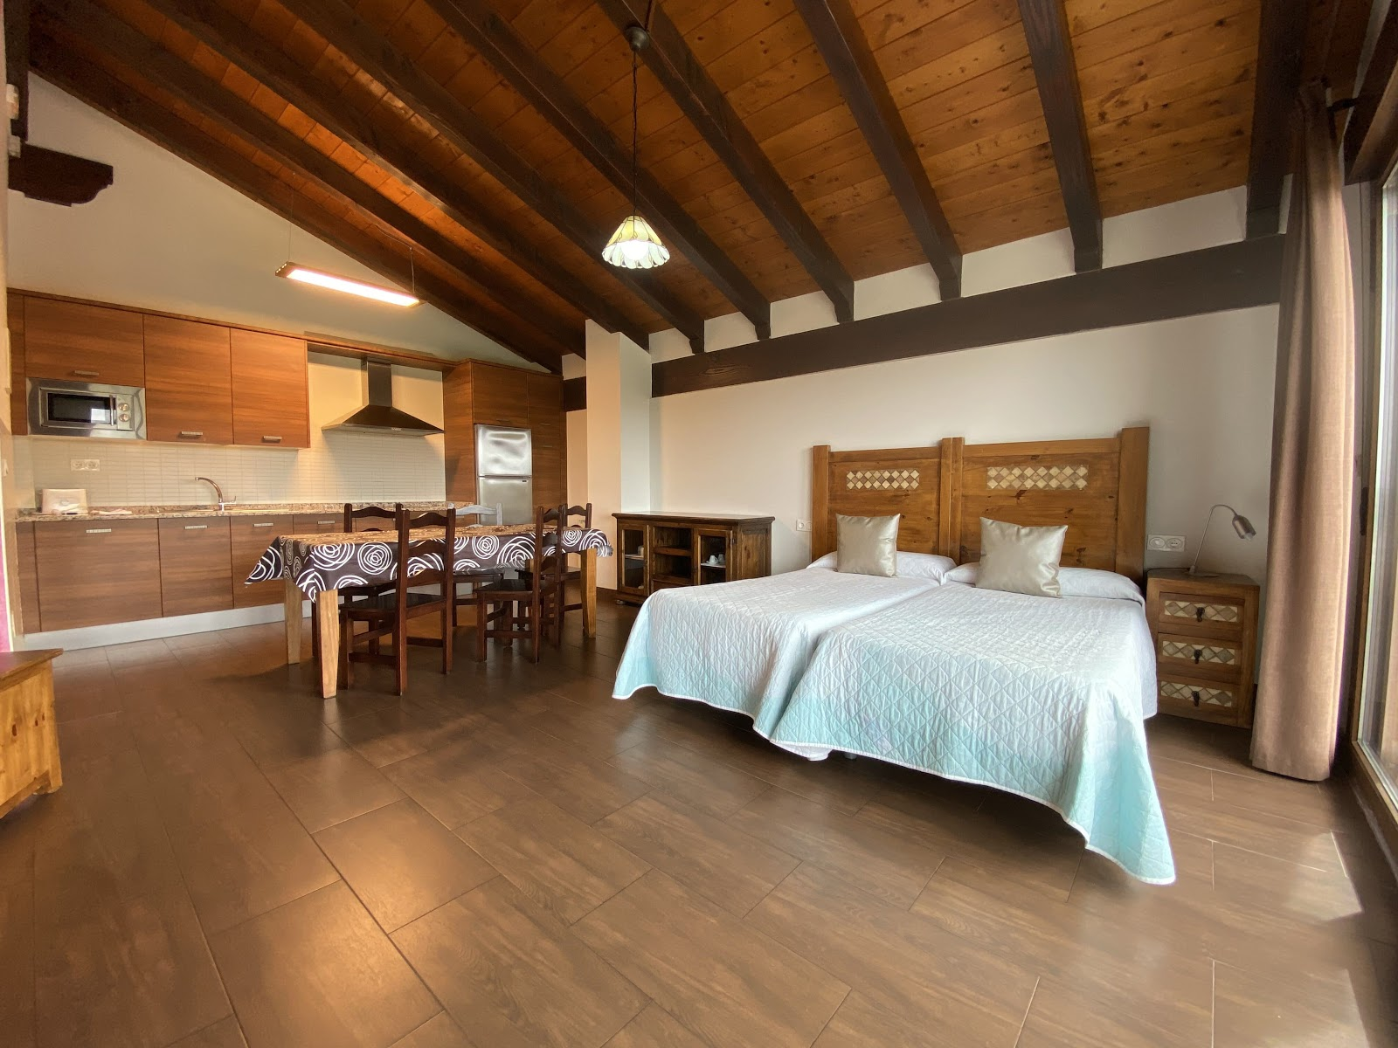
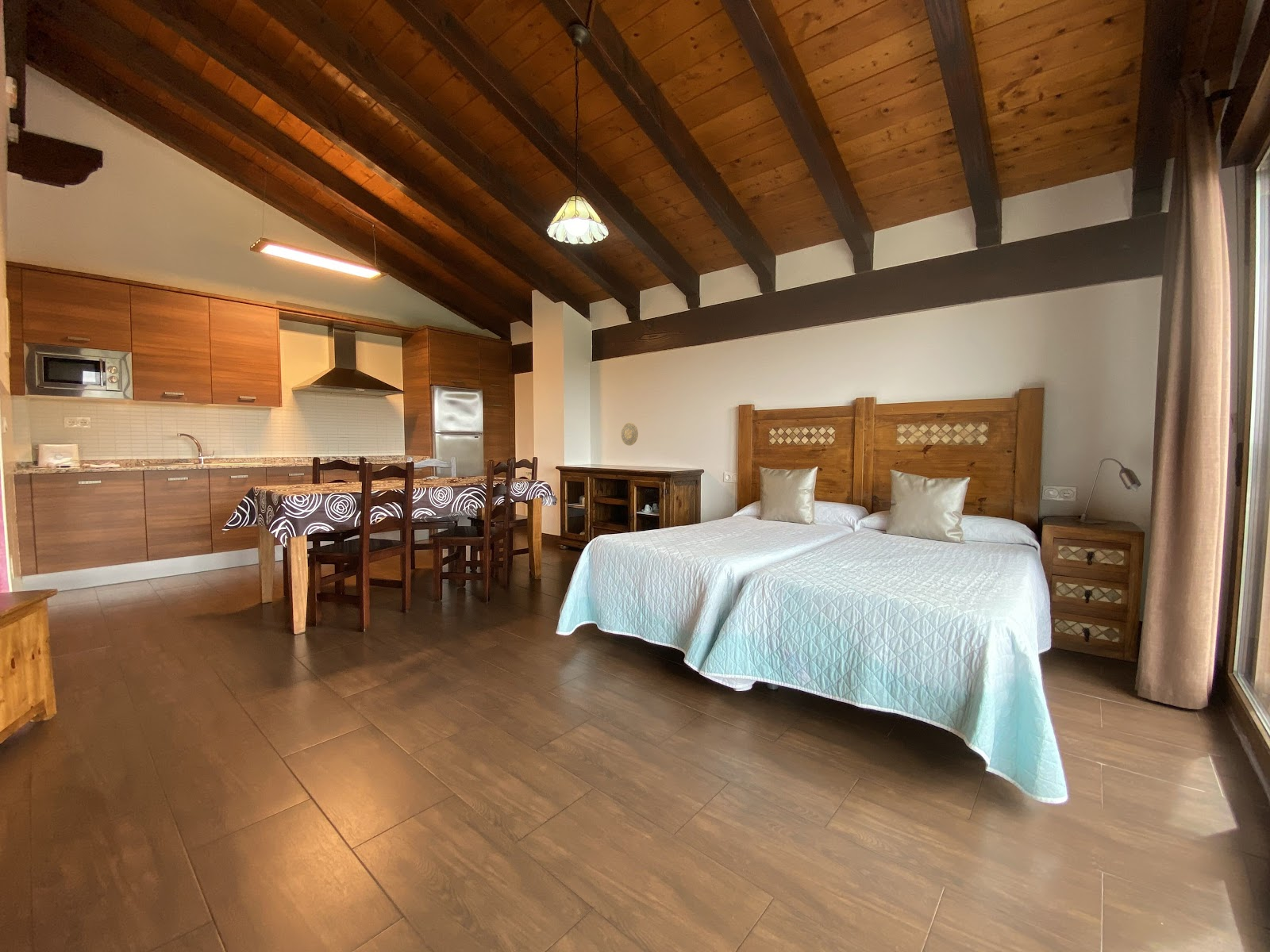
+ decorative plate (629, 434)
